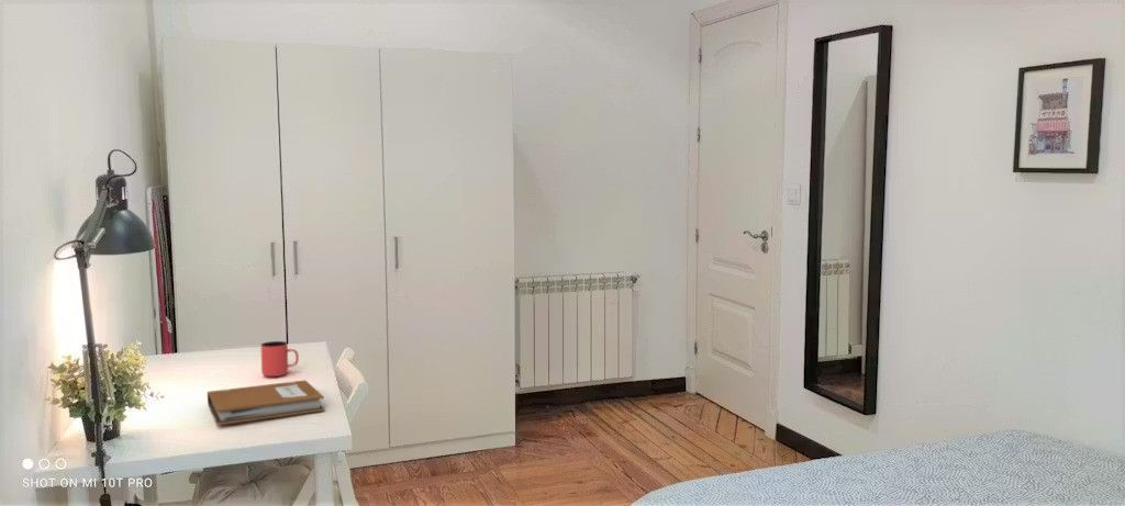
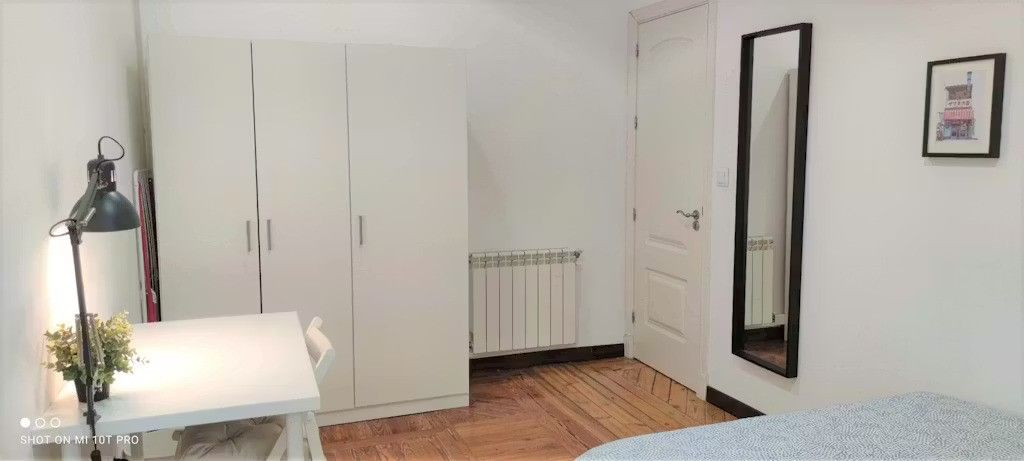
- notebook (267, 400)
- cup (280, 358)
